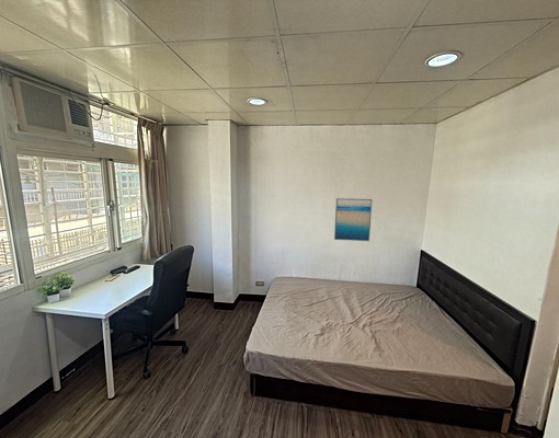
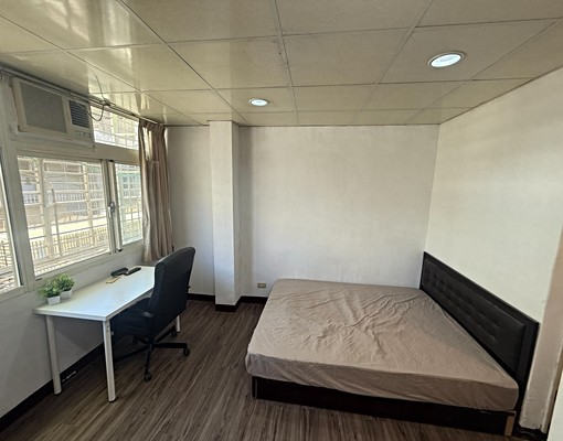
- wall art (352, 219)
